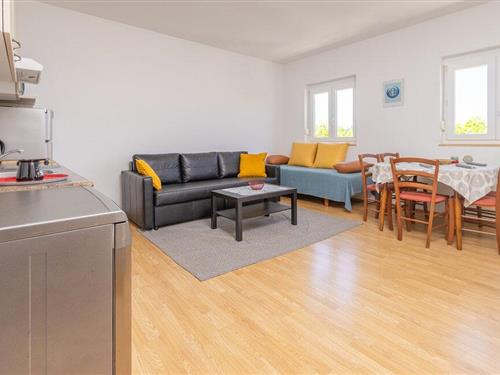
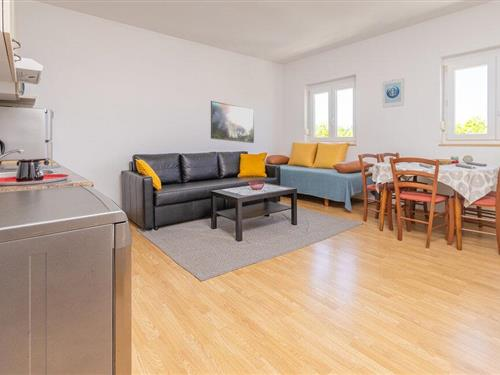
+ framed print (233, 123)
